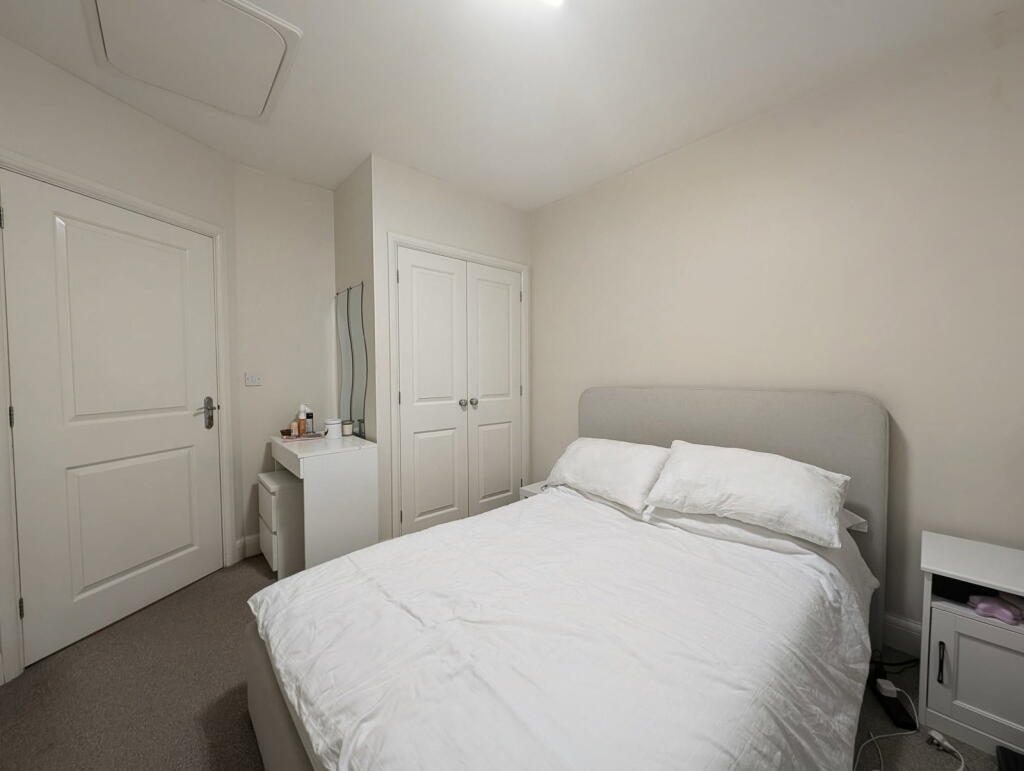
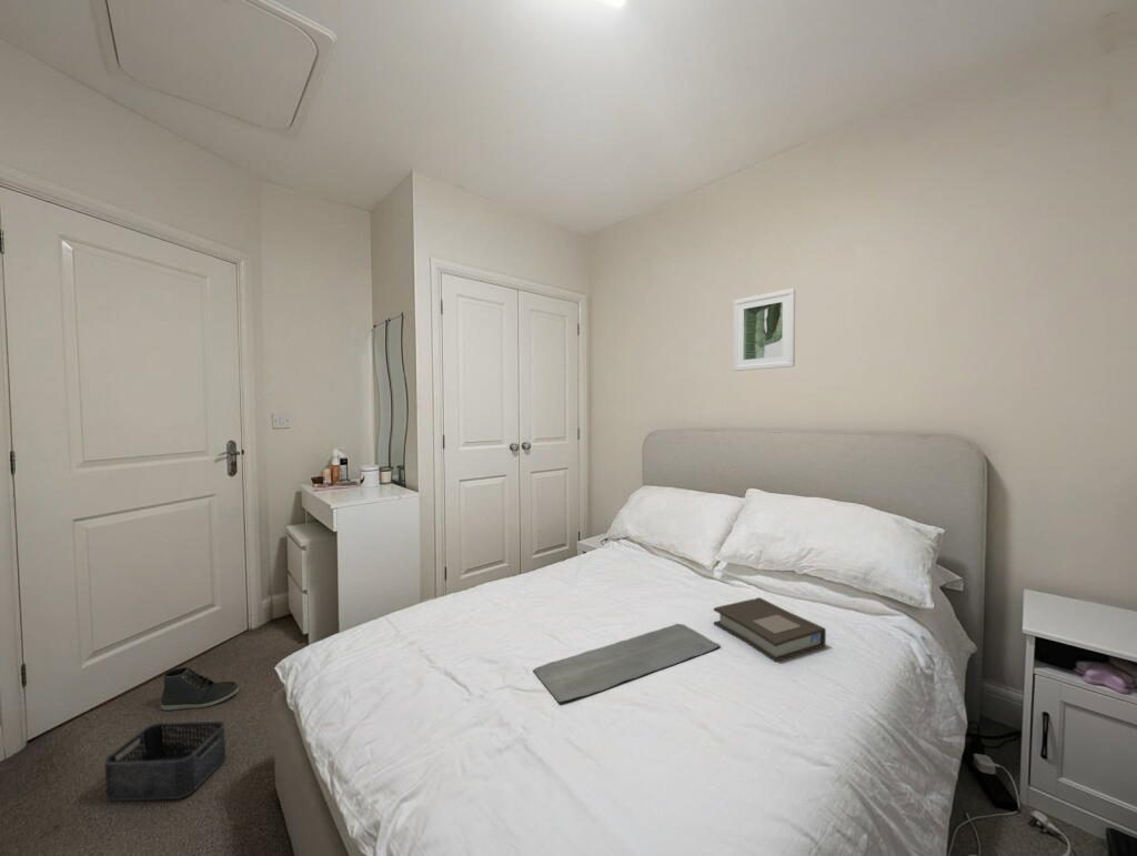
+ storage bin (168, 758)
+ book (766, 625)
+ bath mat (631, 656)
+ sneaker (200, 685)
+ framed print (763, 332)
